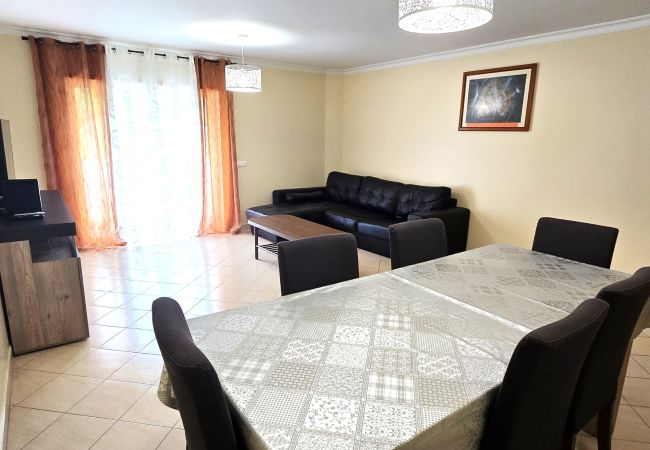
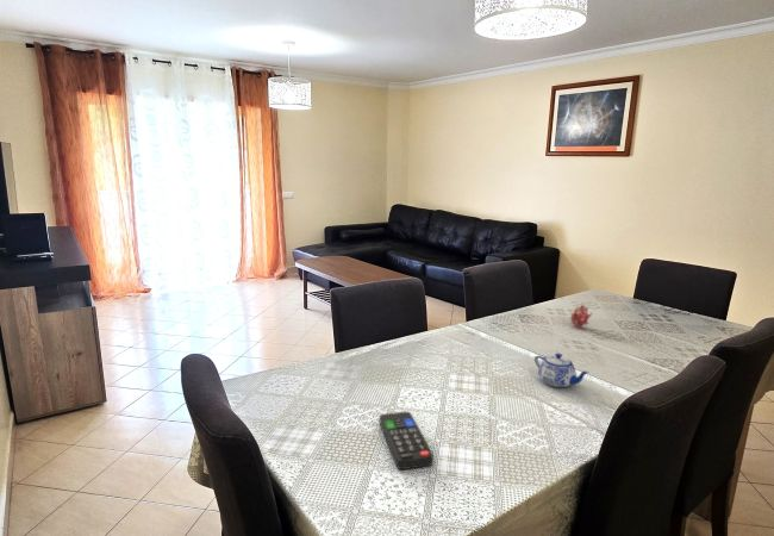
+ remote control (404, 437)
+ fruit (580, 314)
+ teapot (560, 369)
